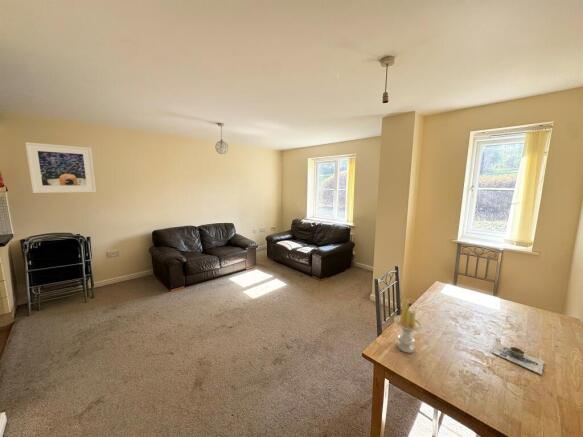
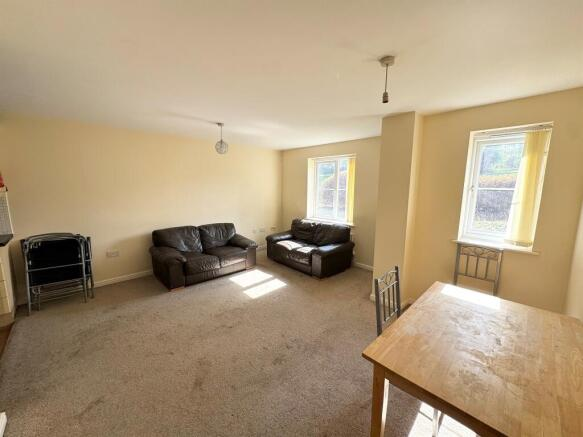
- decorative bowl (517, 354)
- candle (407, 324)
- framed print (63, 169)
